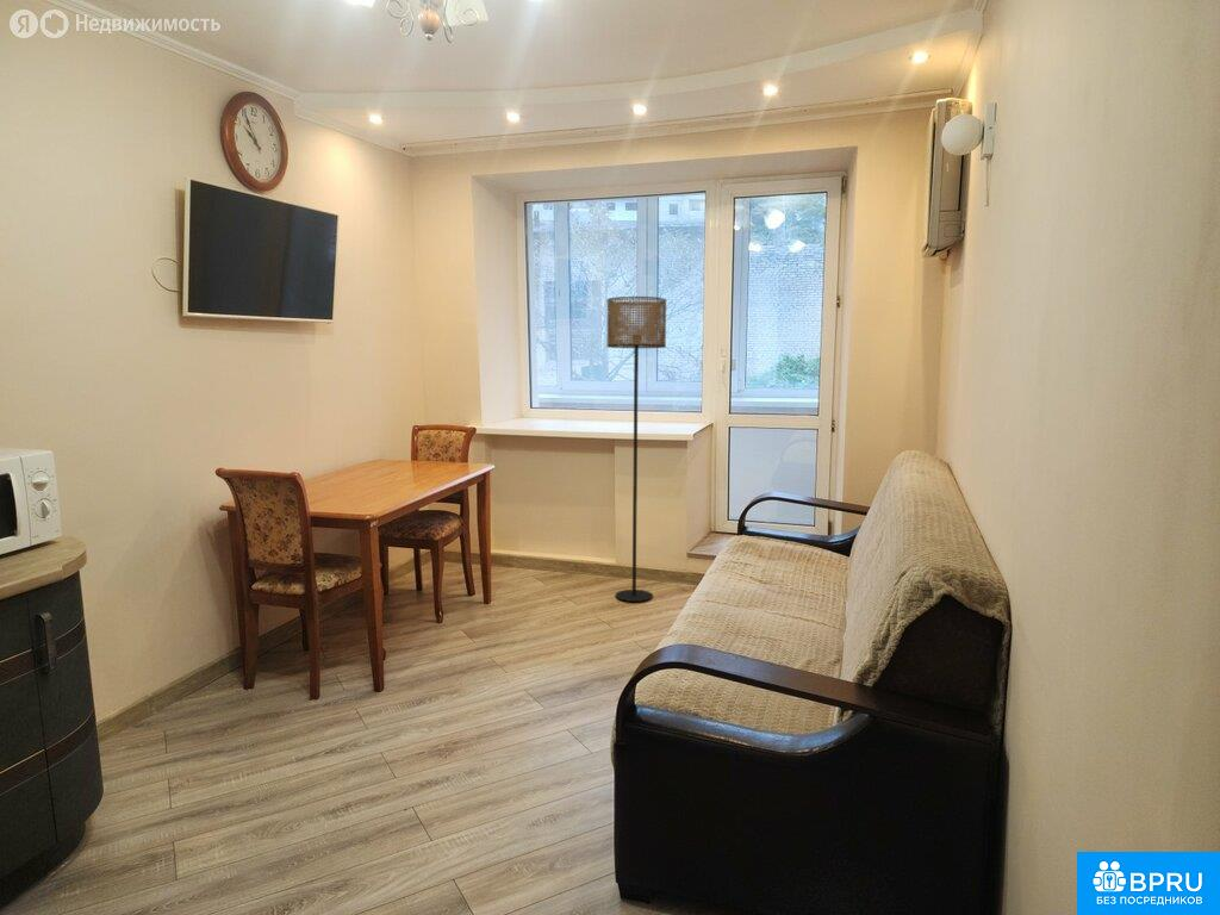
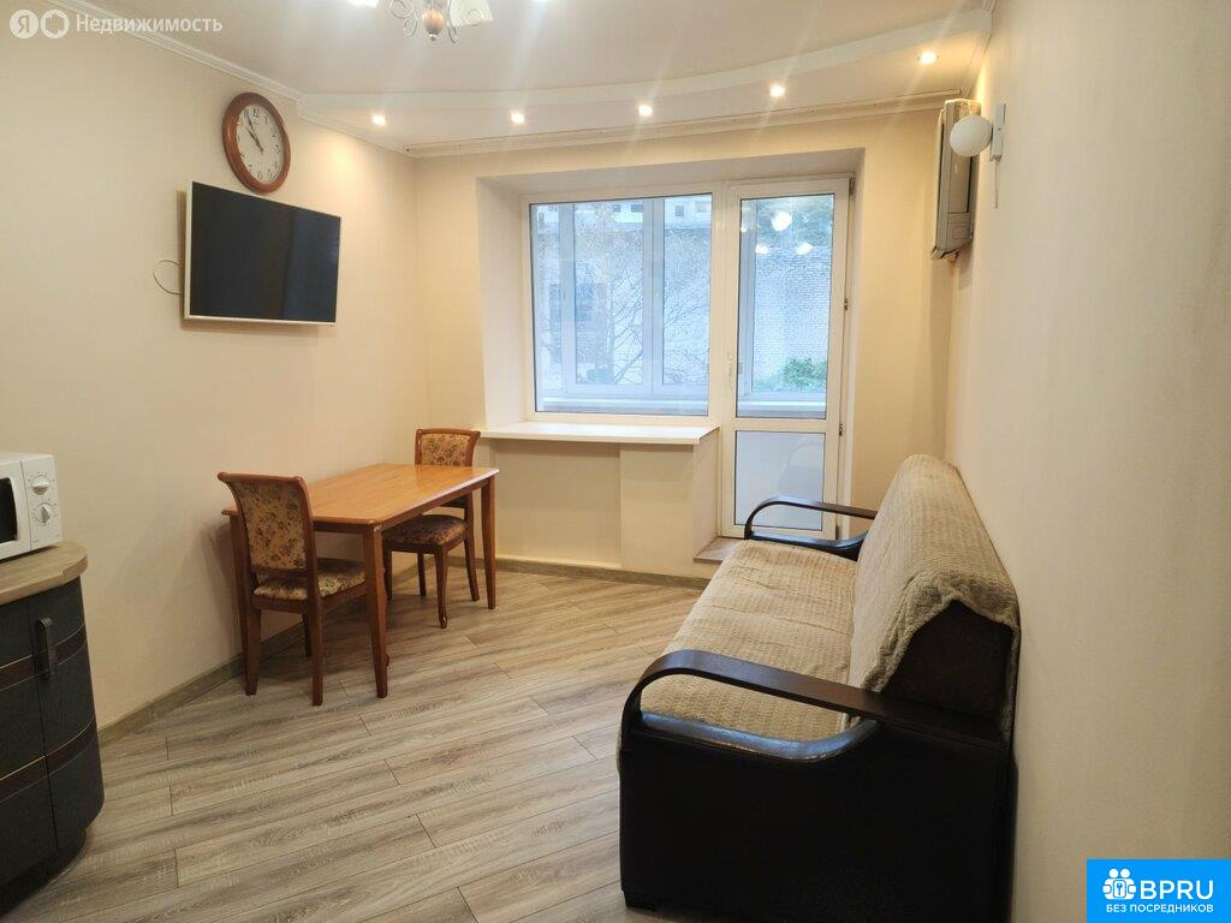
- floor lamp (635, 450)
